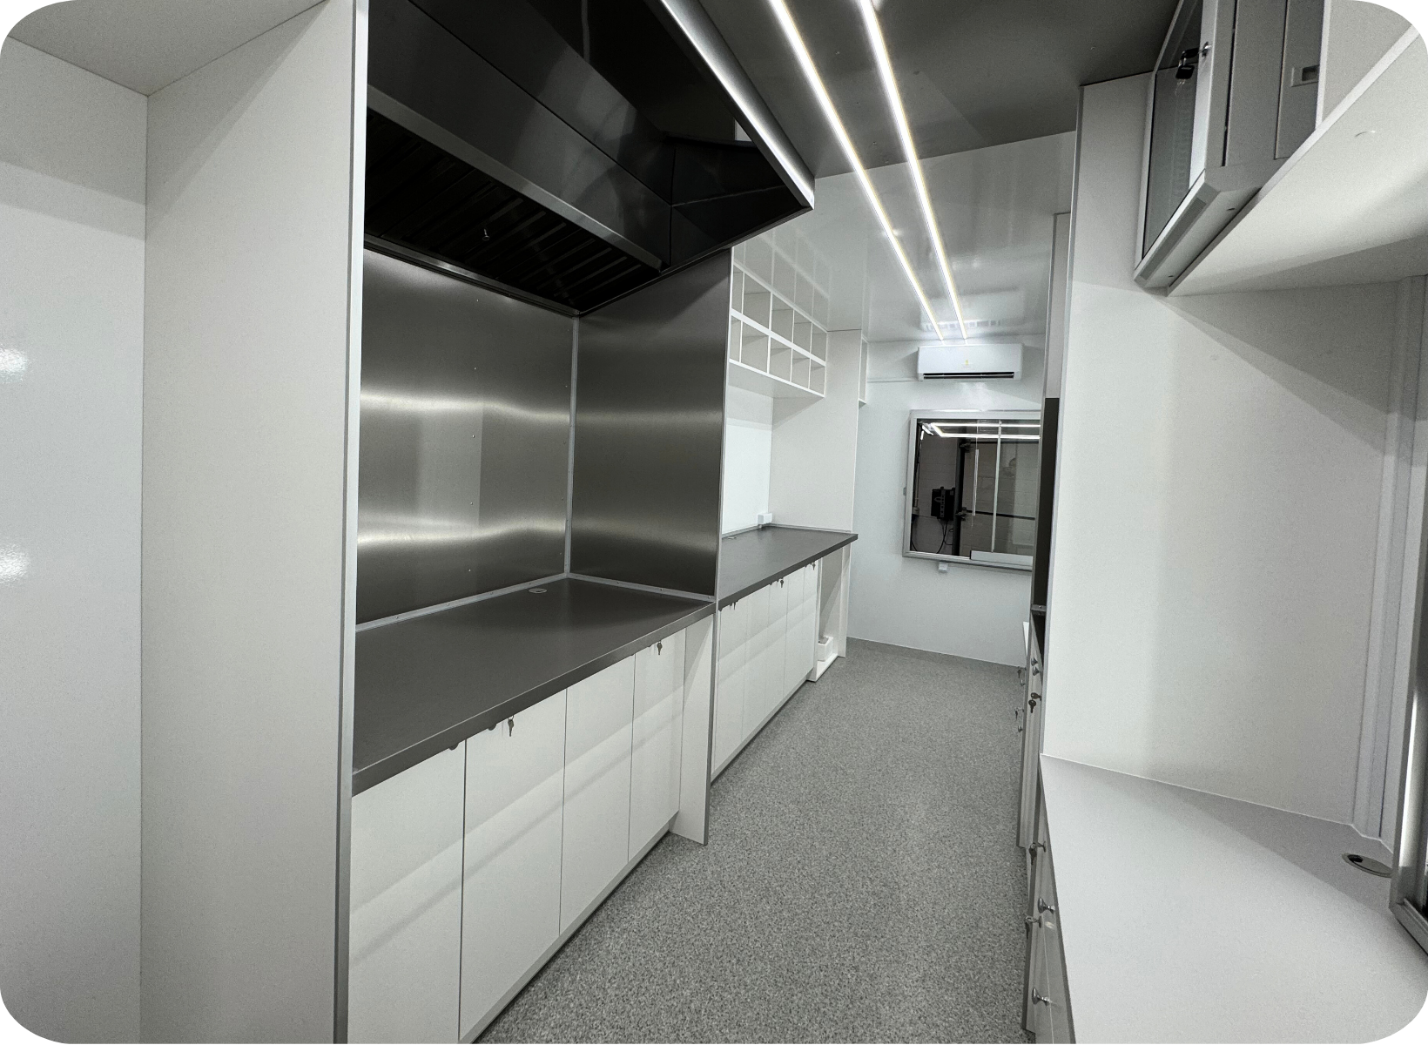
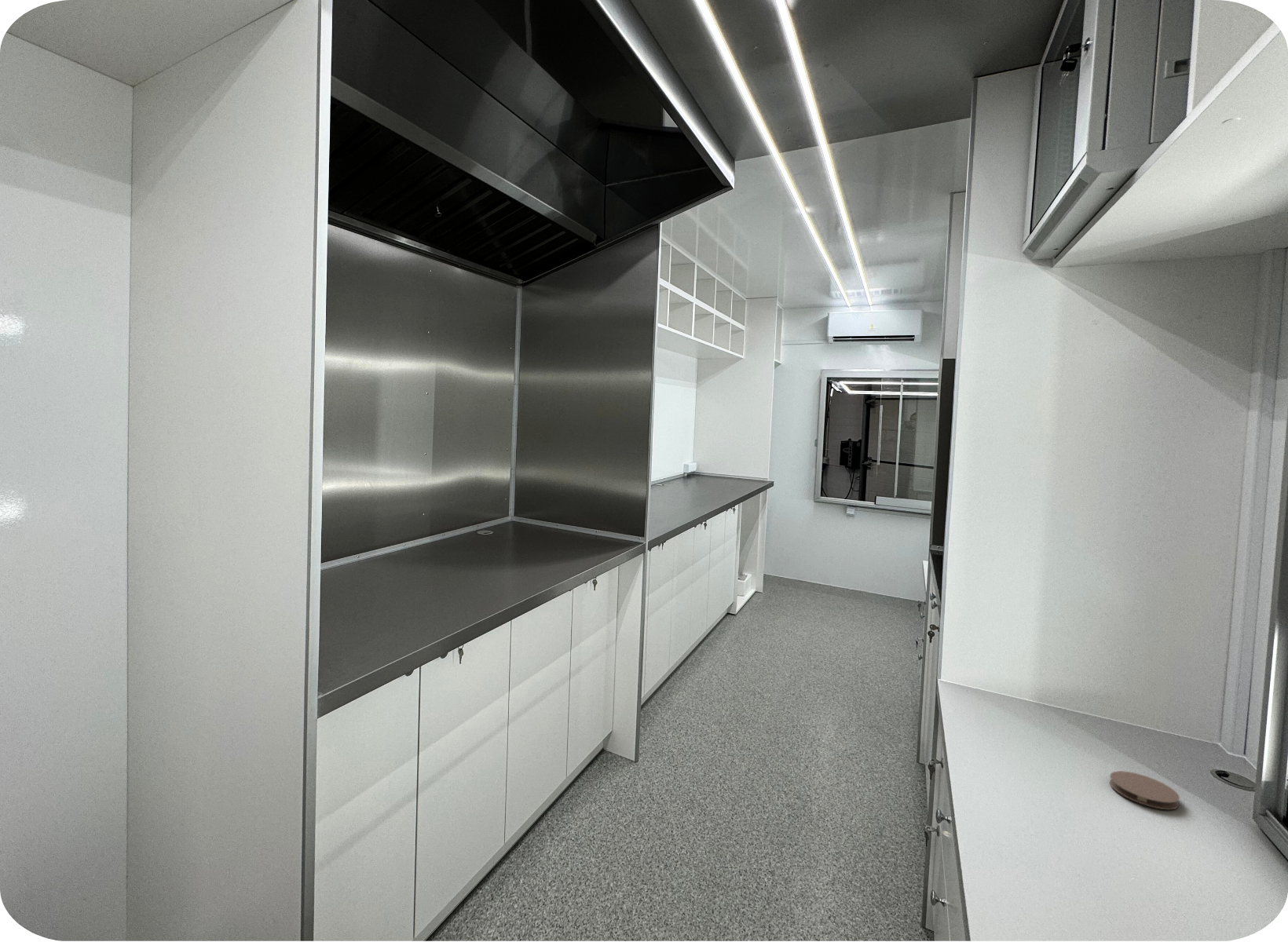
+ coaster (1143, 789)
